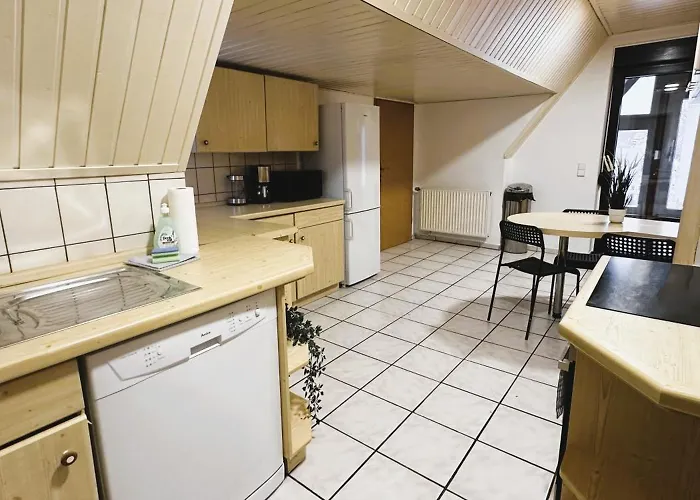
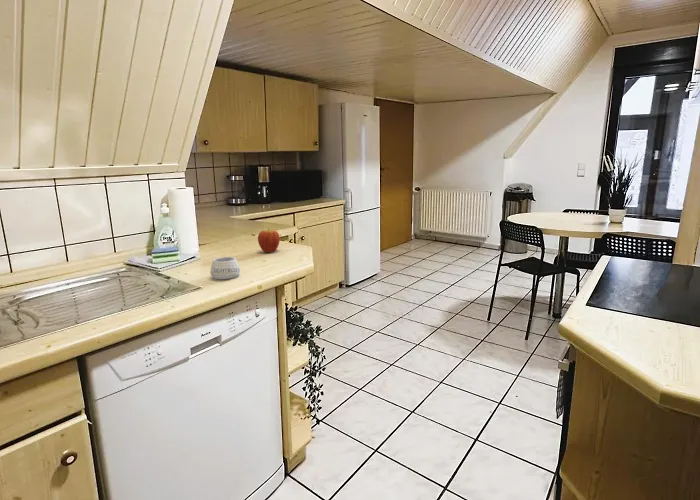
+ mug (226, 266)
+ fruit (268, 239)
